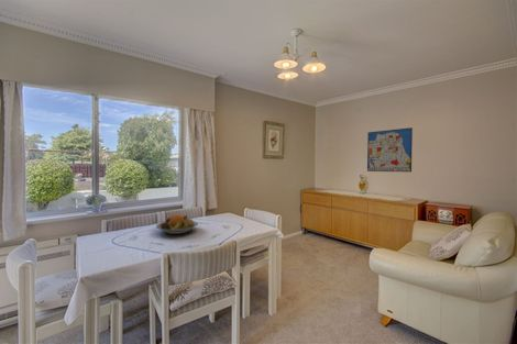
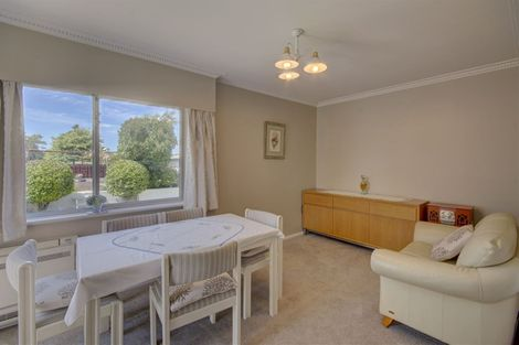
- fruit bowl (177, 222)
- wall art (388, 151)
